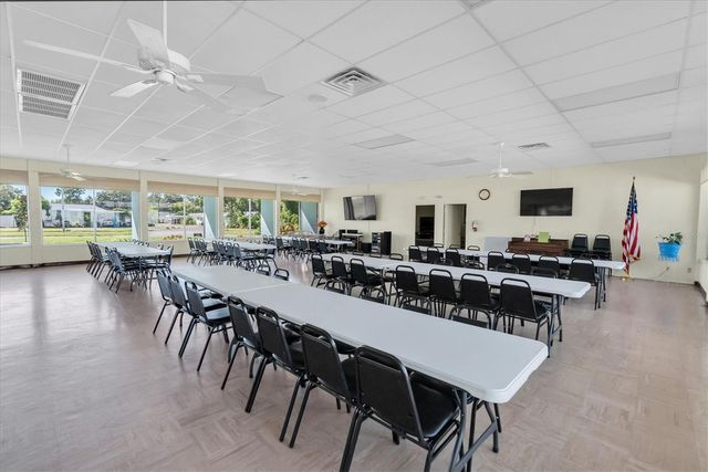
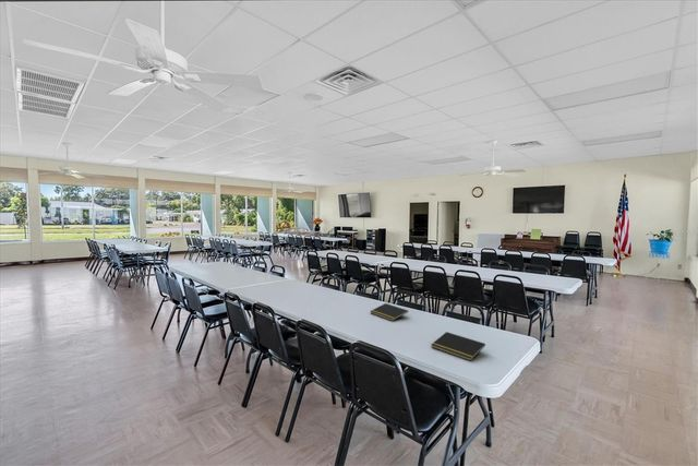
+ notepad (457, 345)
+ notepad (388, 311)
